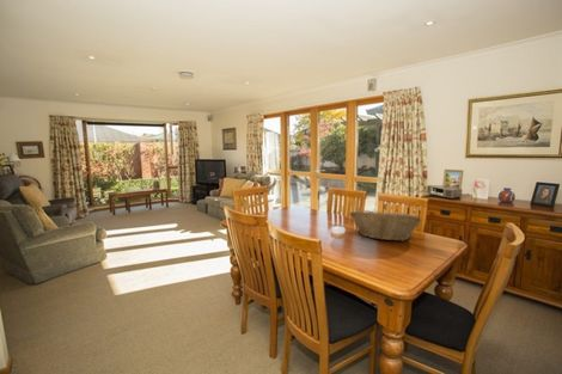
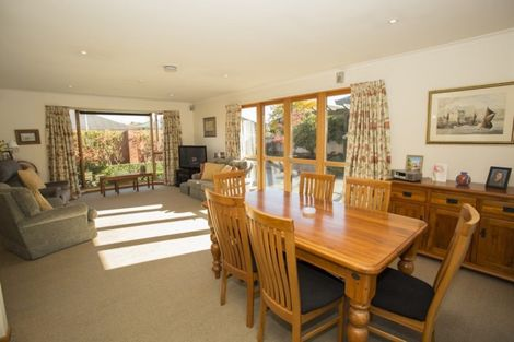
- fruit basket (383, 221)
